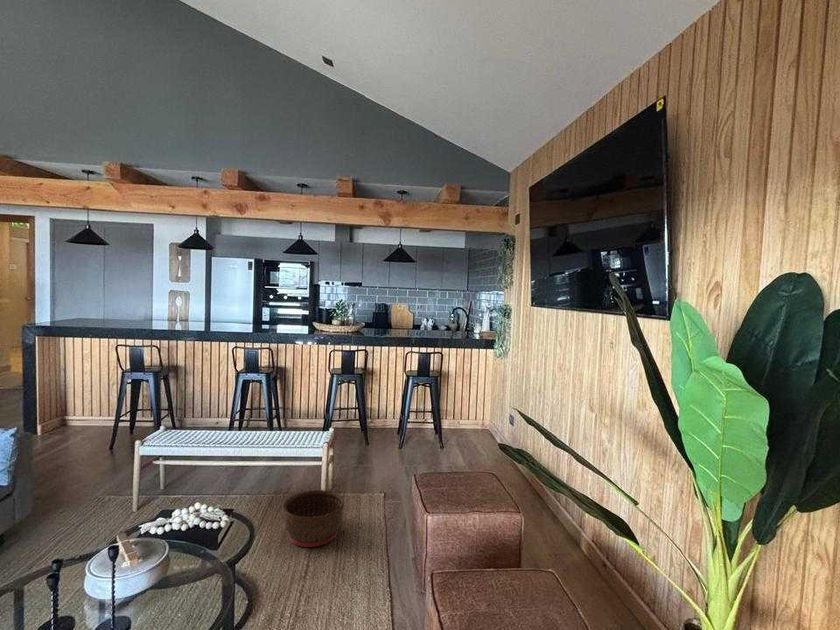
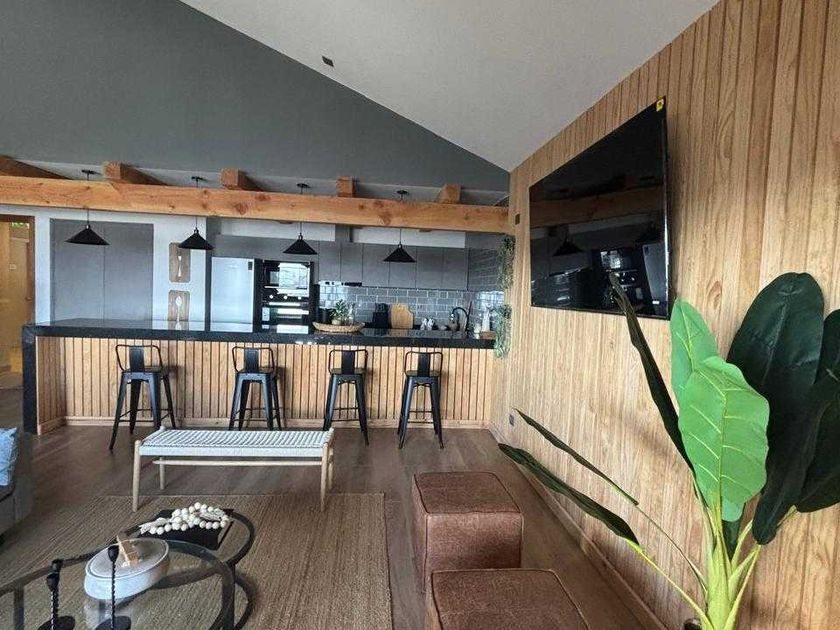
- basket (313, 518)
